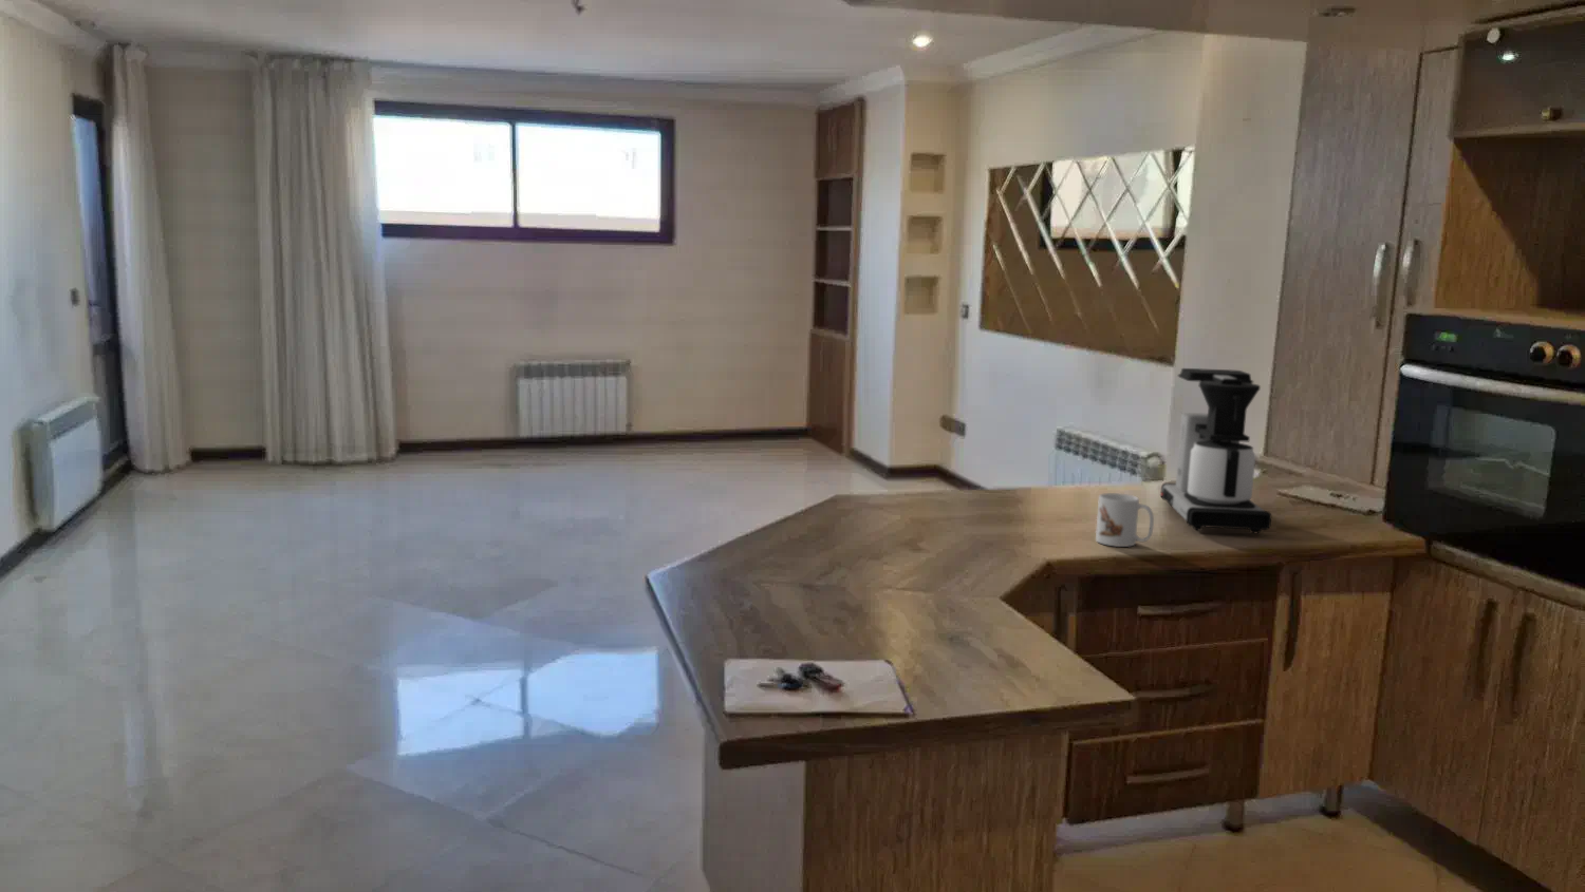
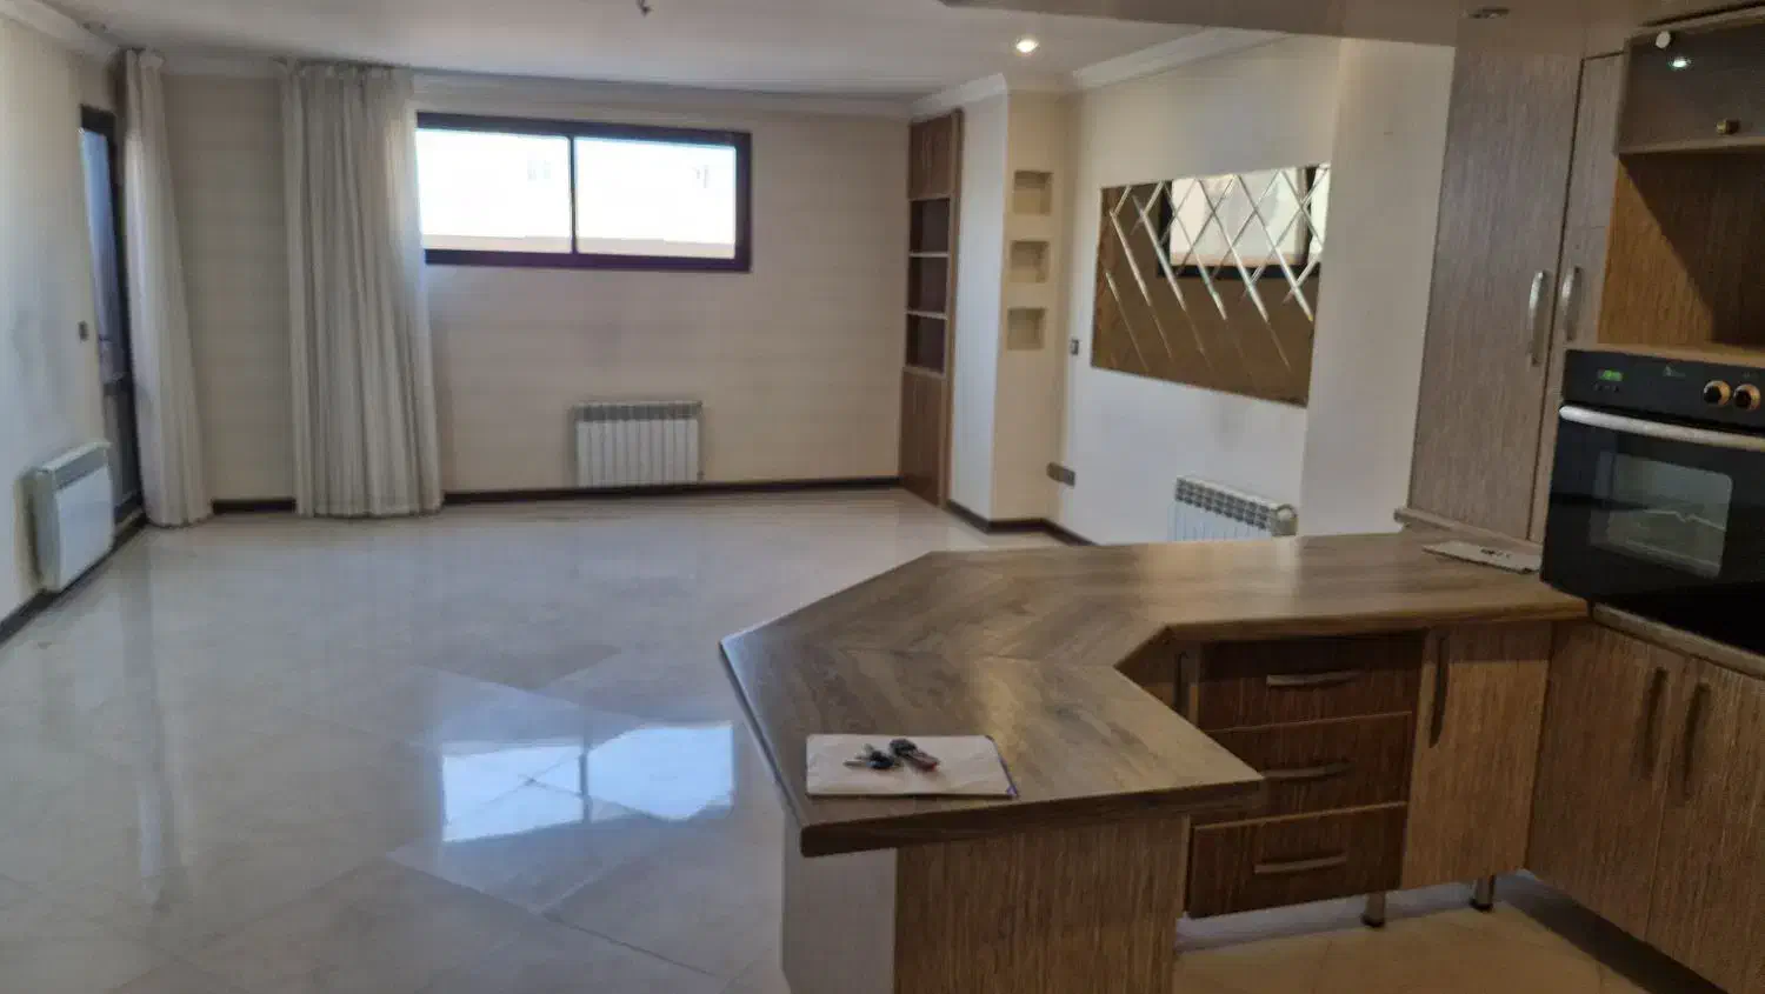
- coffee maker (1217, 446)
- mug (1126, 520)
